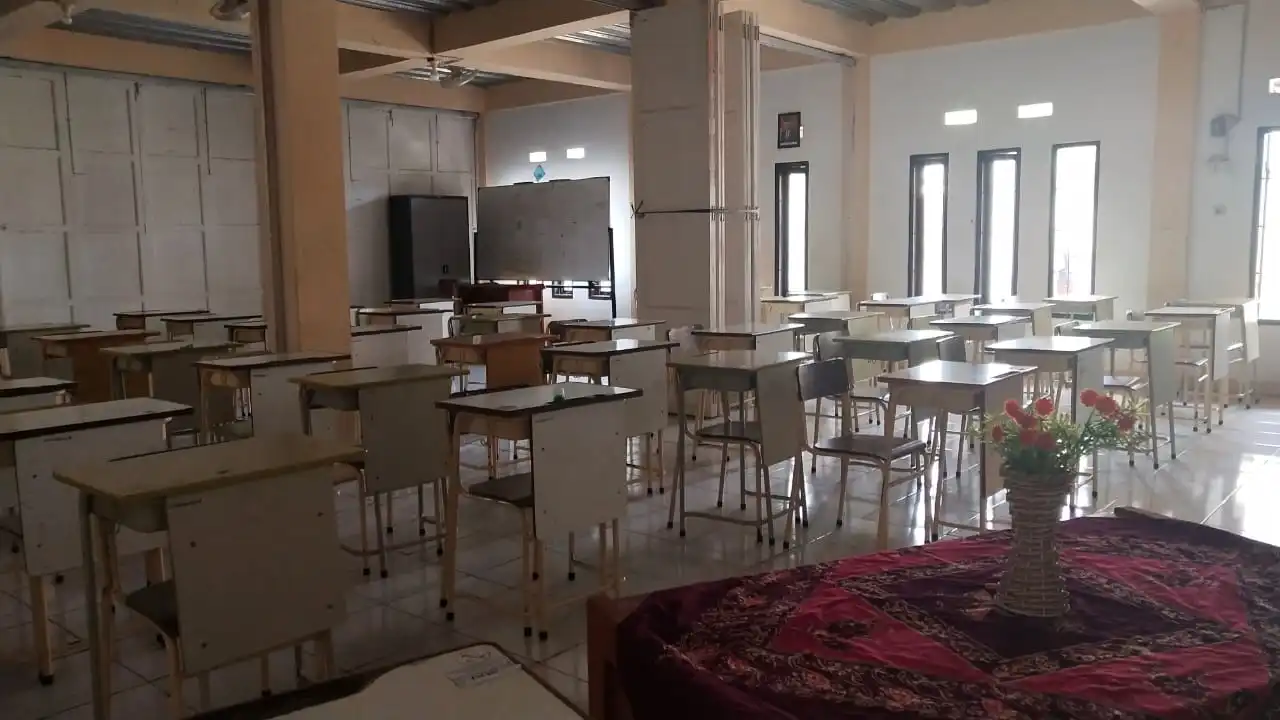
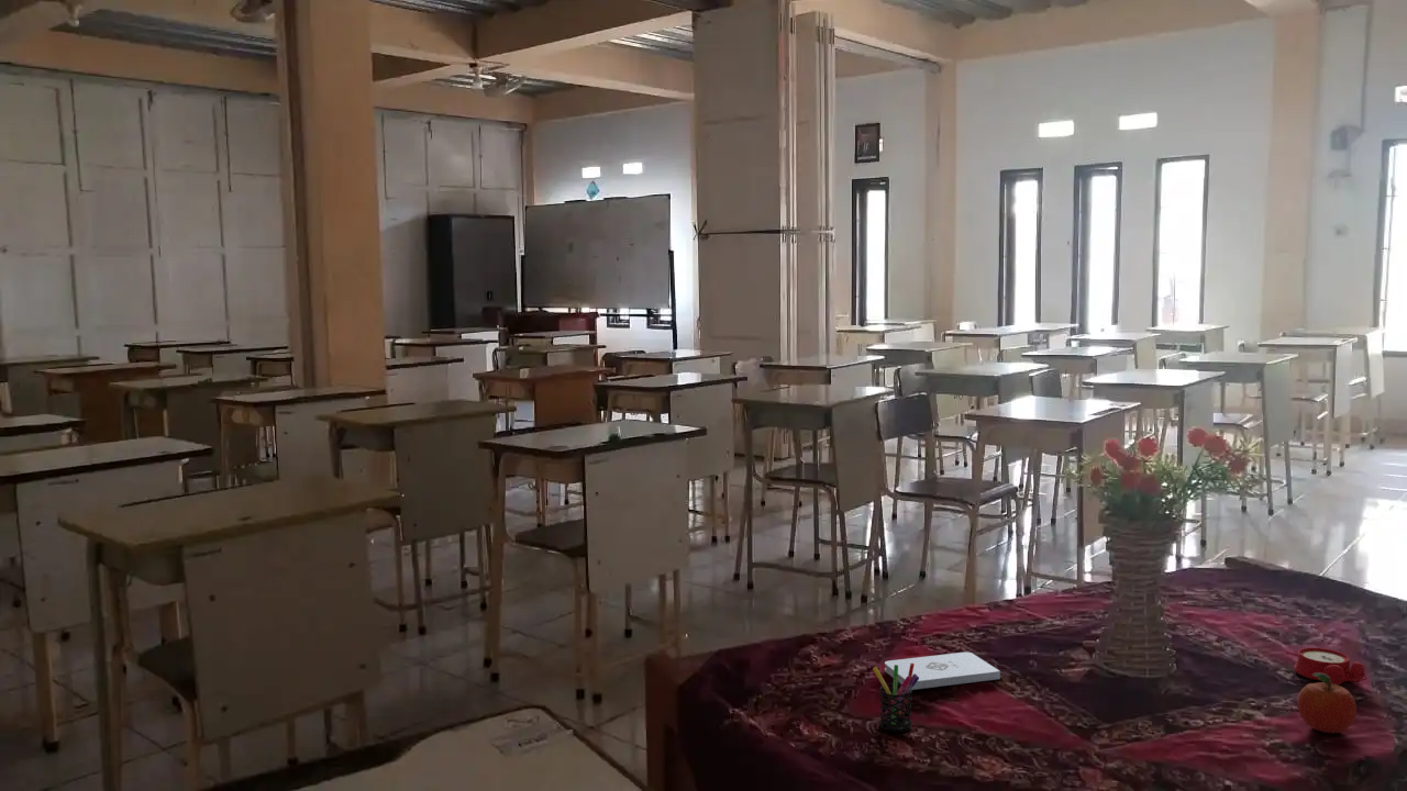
+ pen holder (897, 692)
+ alarm clock (1329, 667)
+ fruit (1327, 702)
+ notepad (940, 669)
